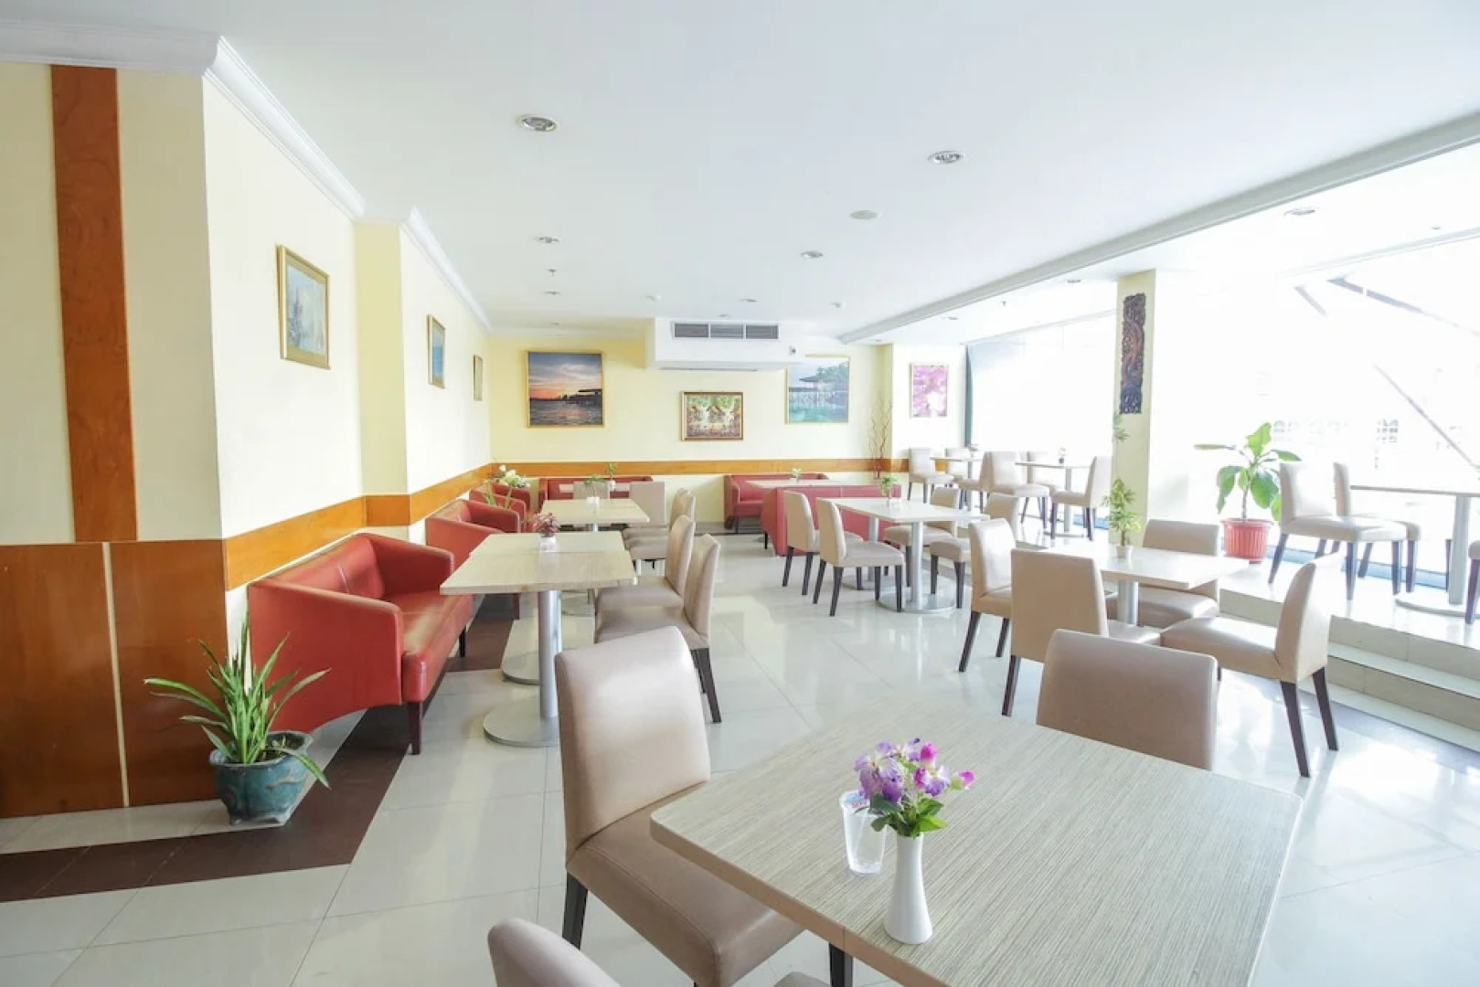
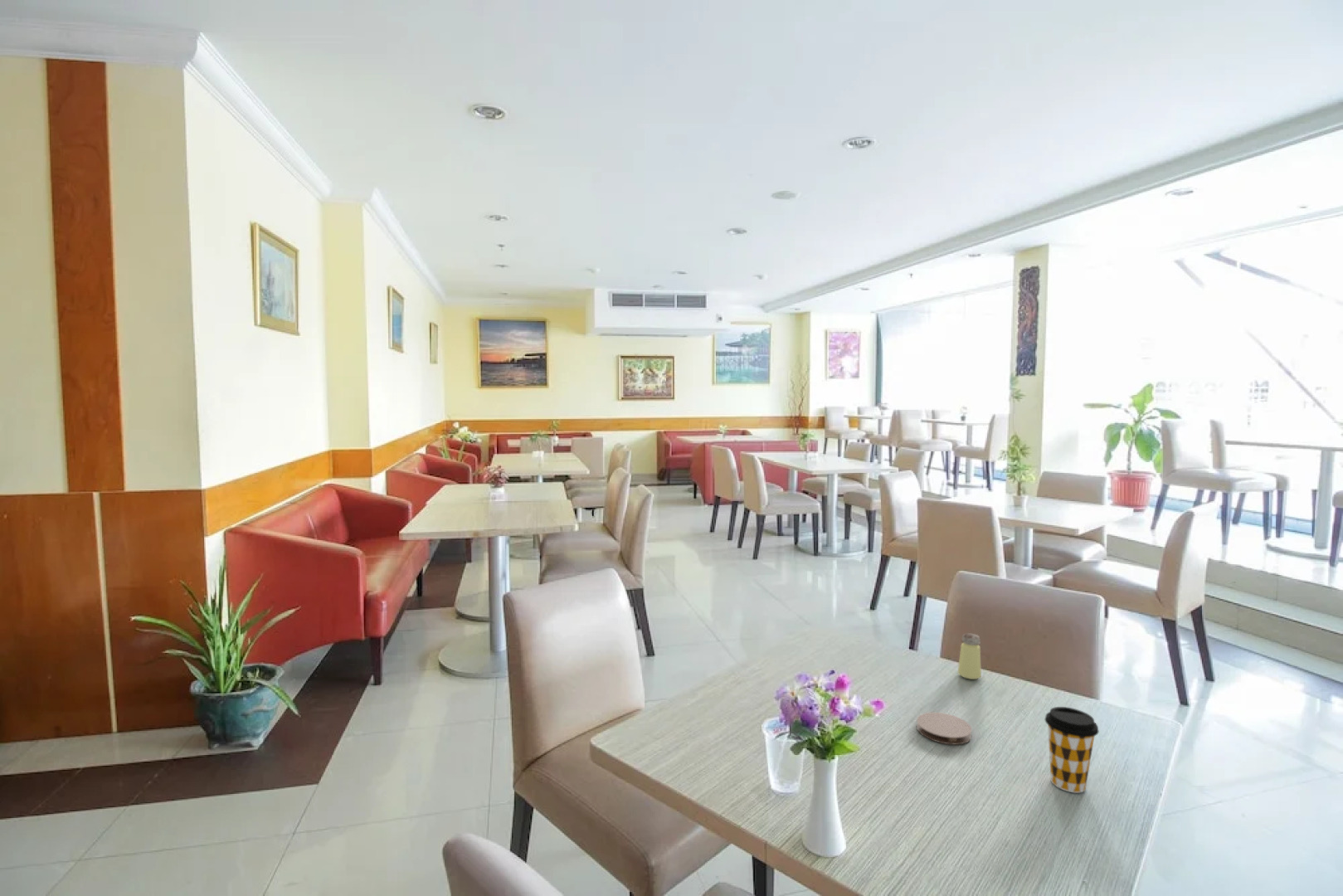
+ saltshaker (970, 655)
+ coffee cup (1069, 749)
+ coaster (943, 728)
